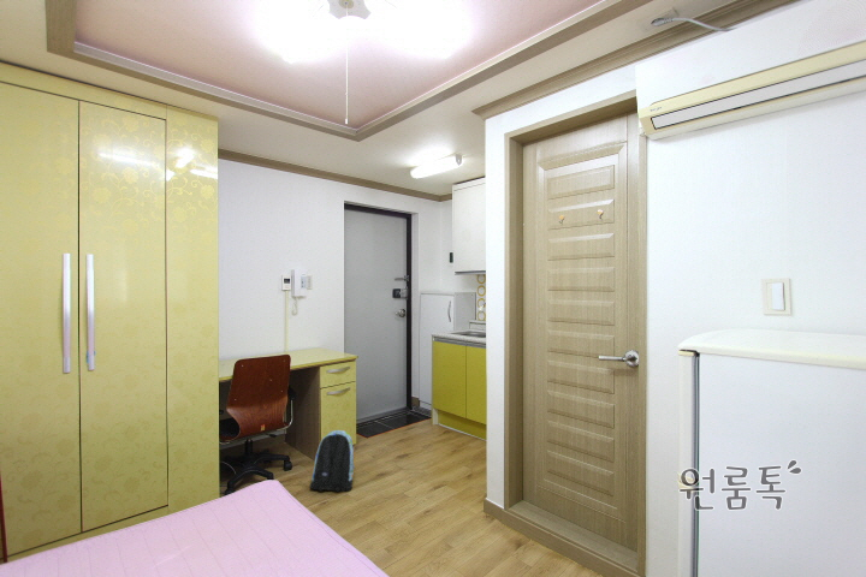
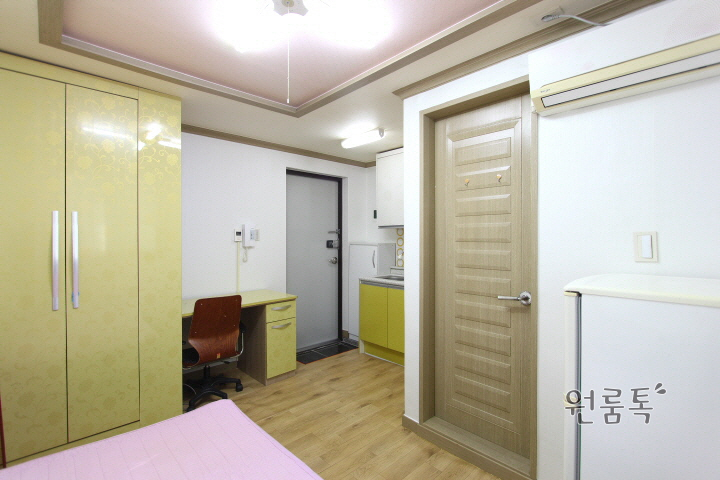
- backpack (334, 457)
